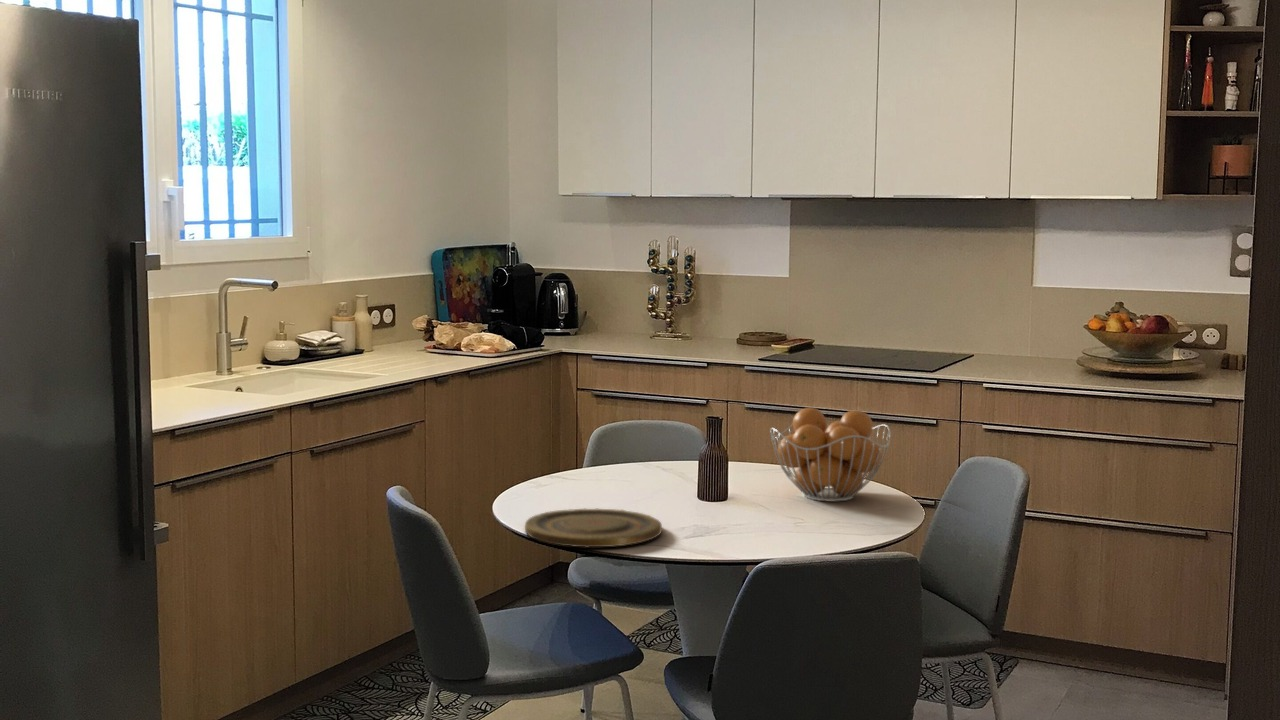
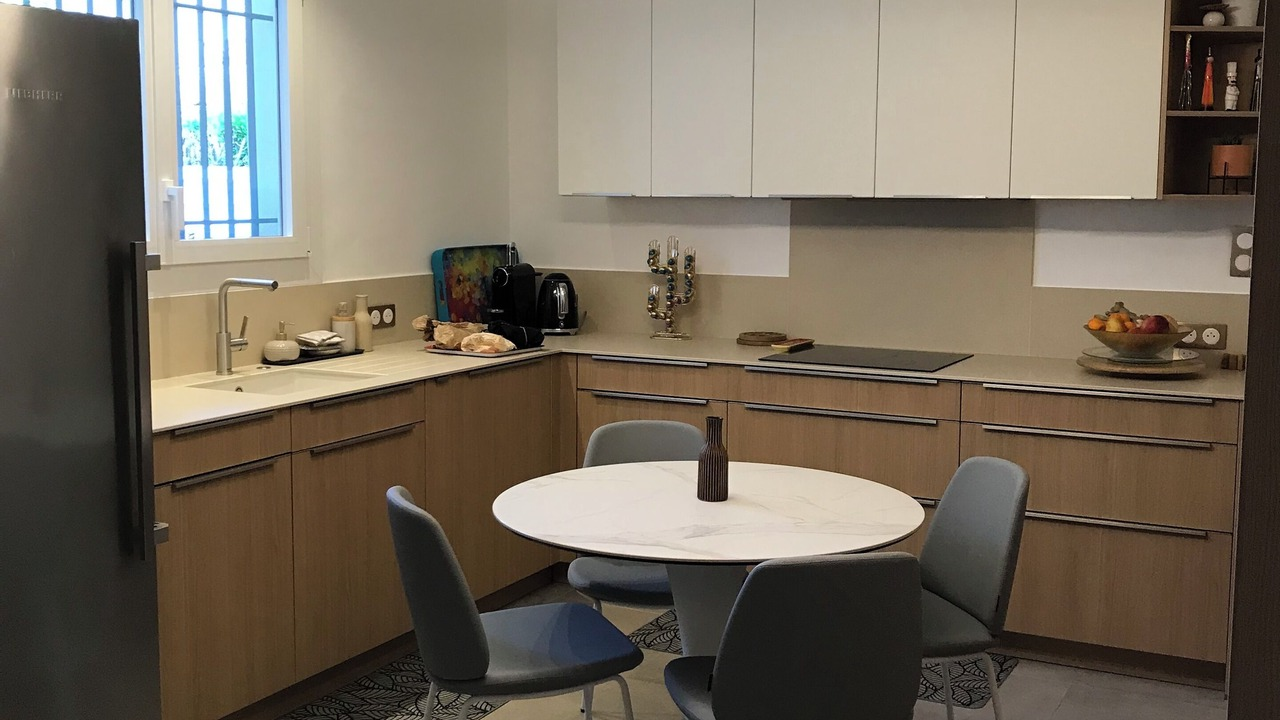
- plate (593, 526)
- fruit basket (829, 453)
